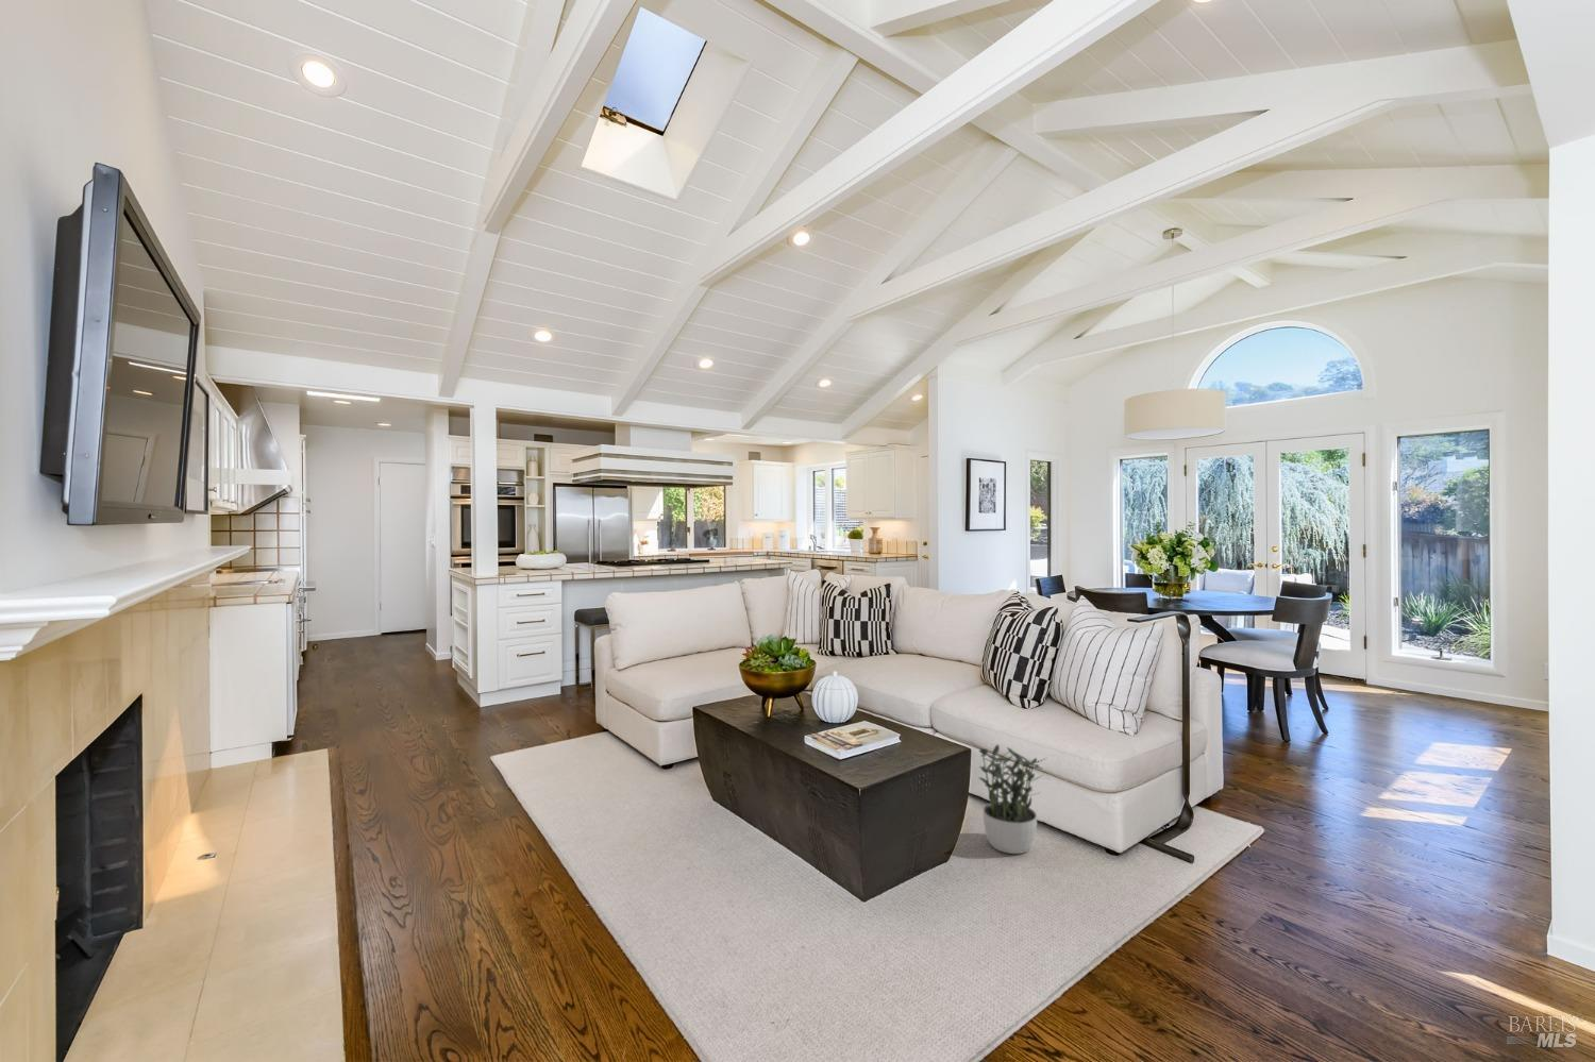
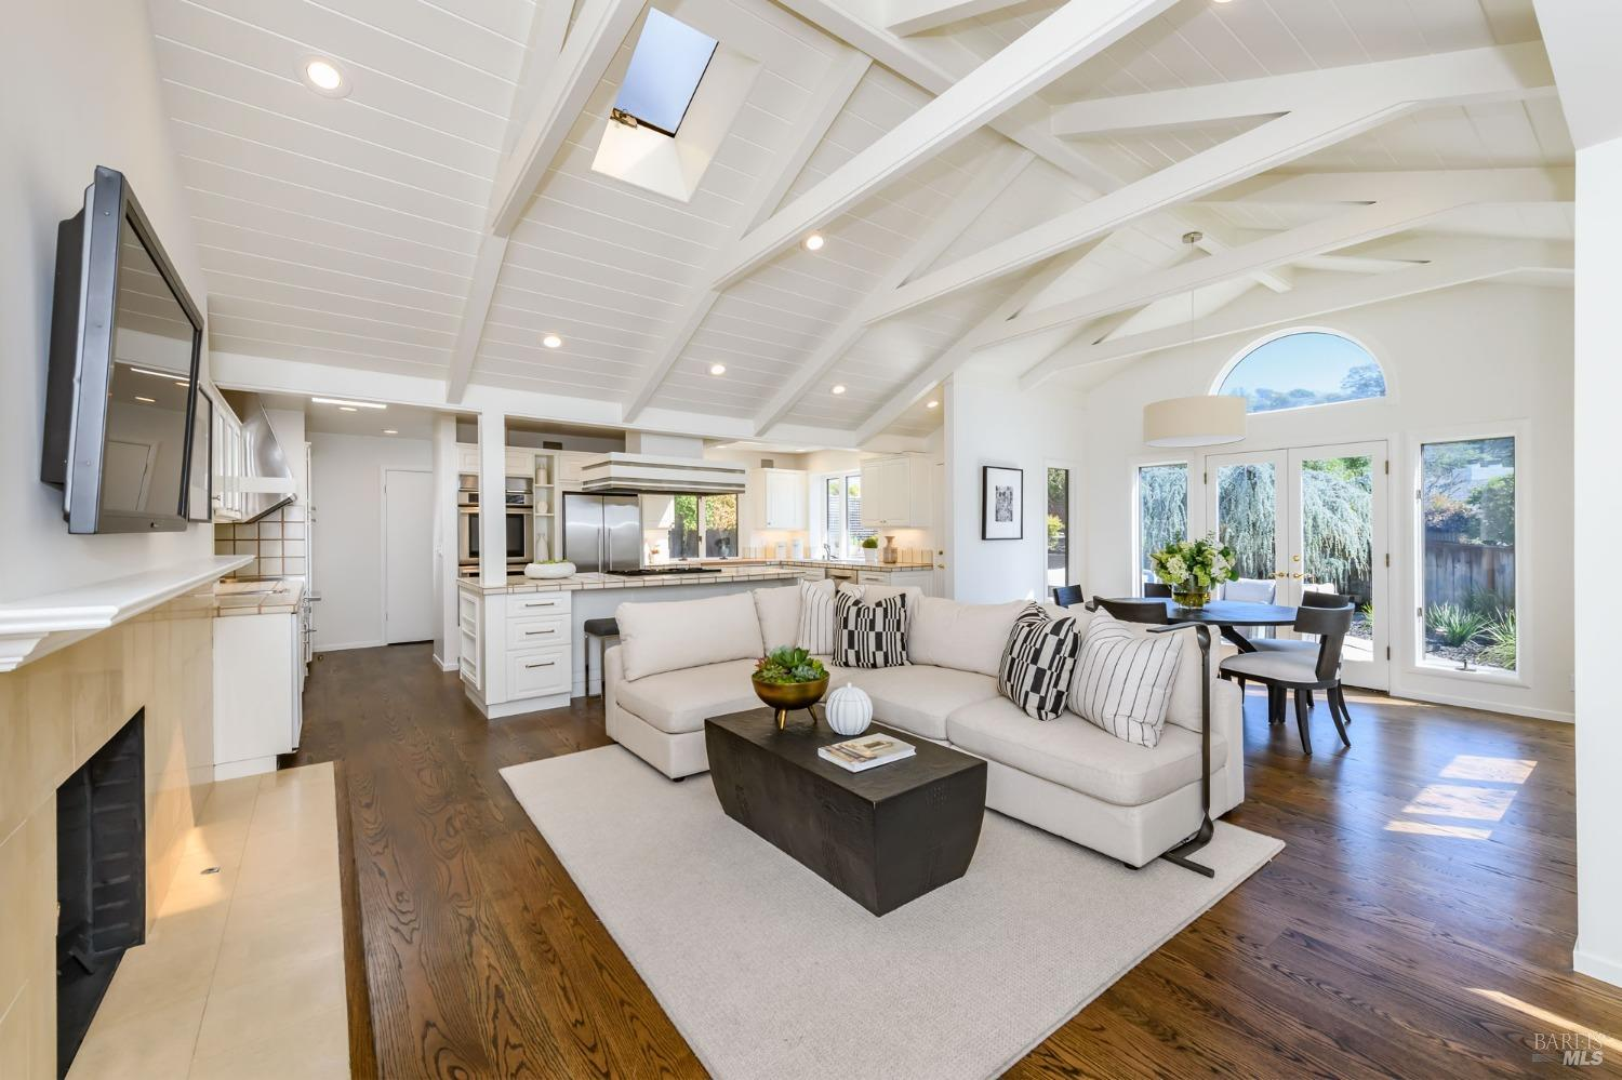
- potted plant (1007, 793)
